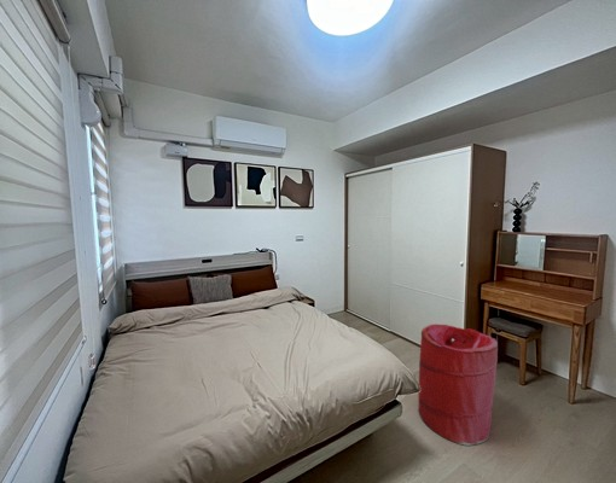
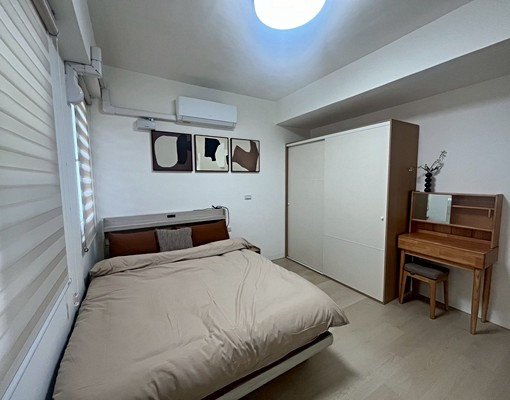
- laundry hamper (455, 374)
